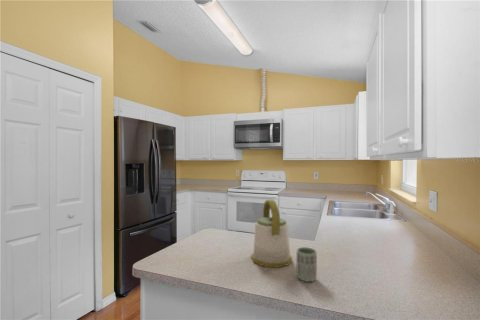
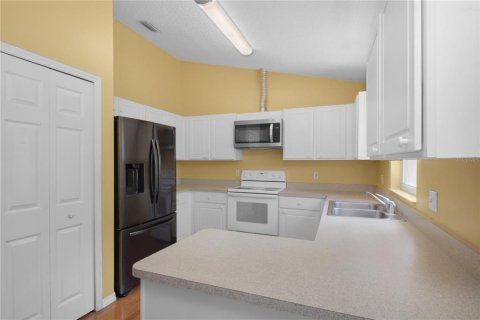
- kettle (270, 228)
- cup (306, 264)
